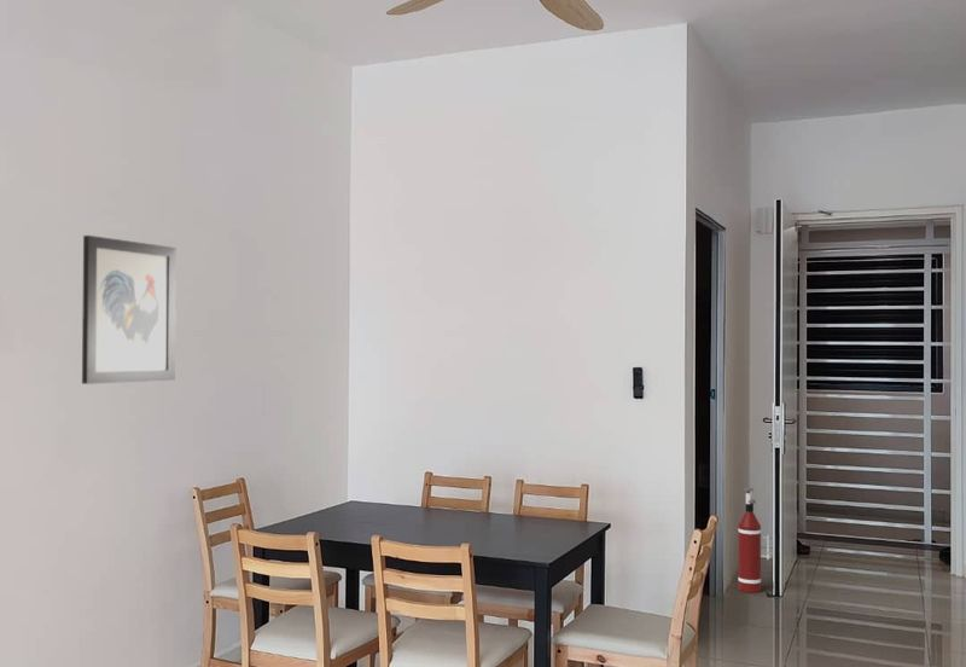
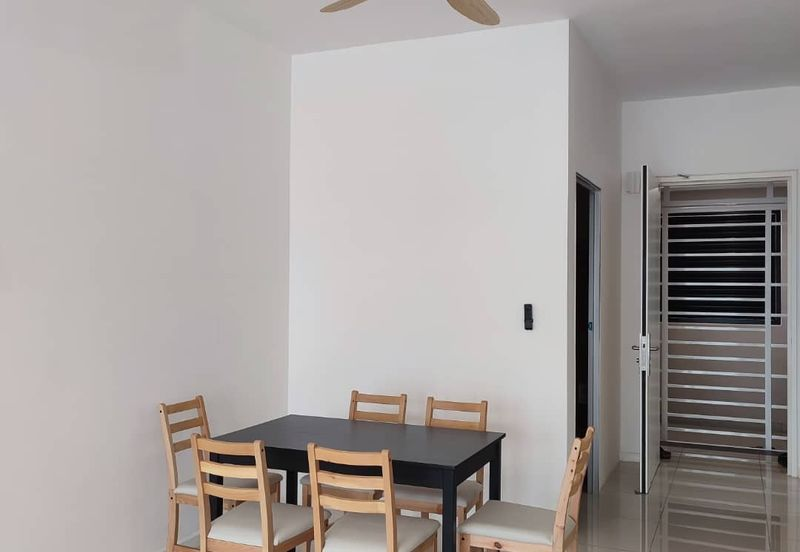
- fire extinguisher (753, 539)
- wall art (132, 312)
